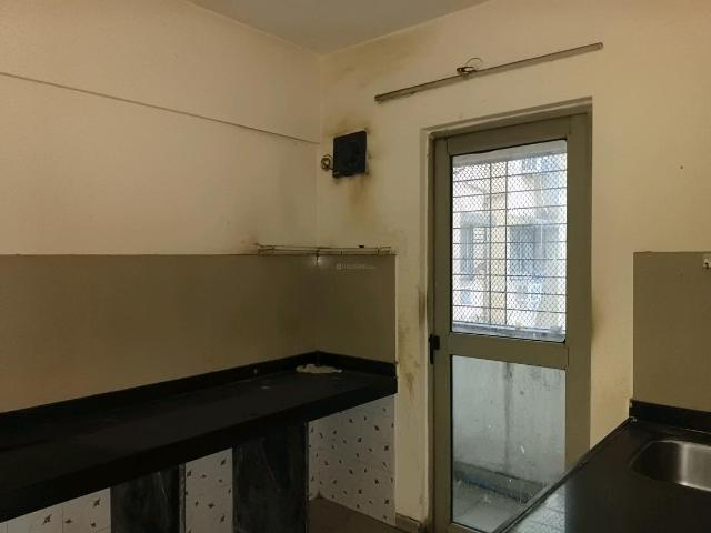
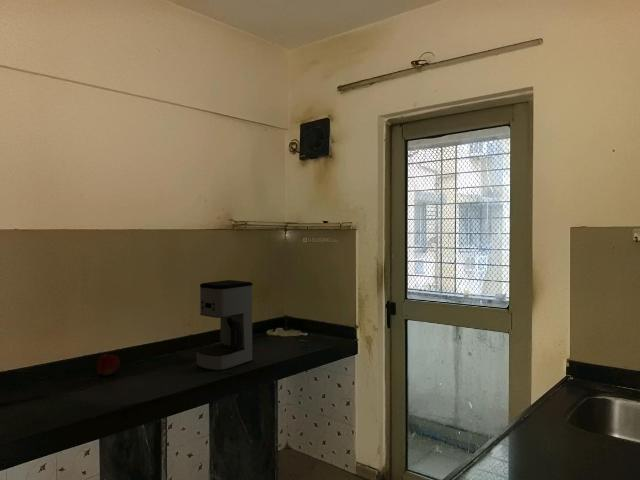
+ apple (108, 364)
+ coffee maker (225, 323)
